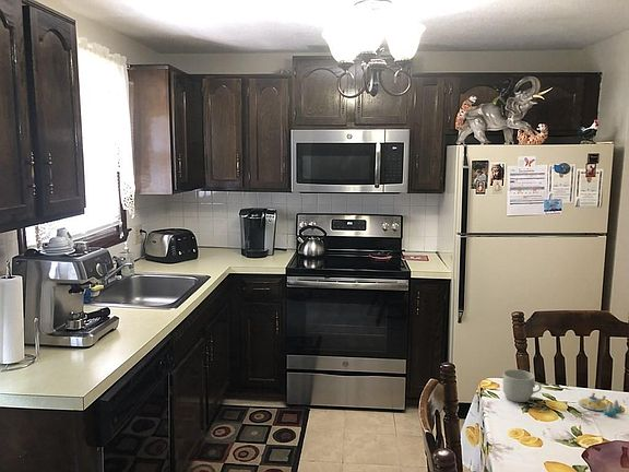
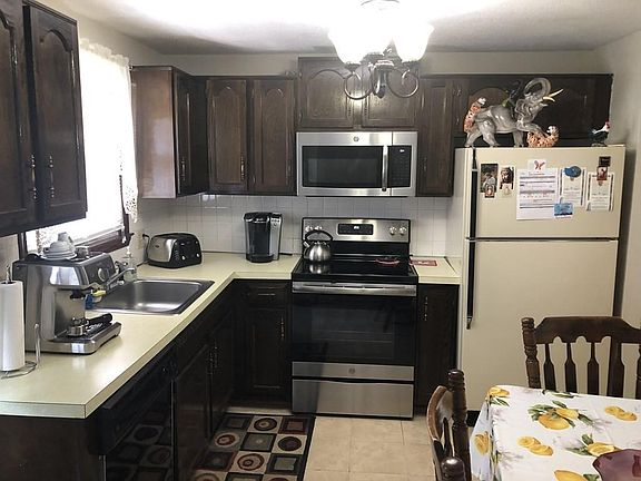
- mug (522, 387)
- salt and pepper shaker set (598, 401)
